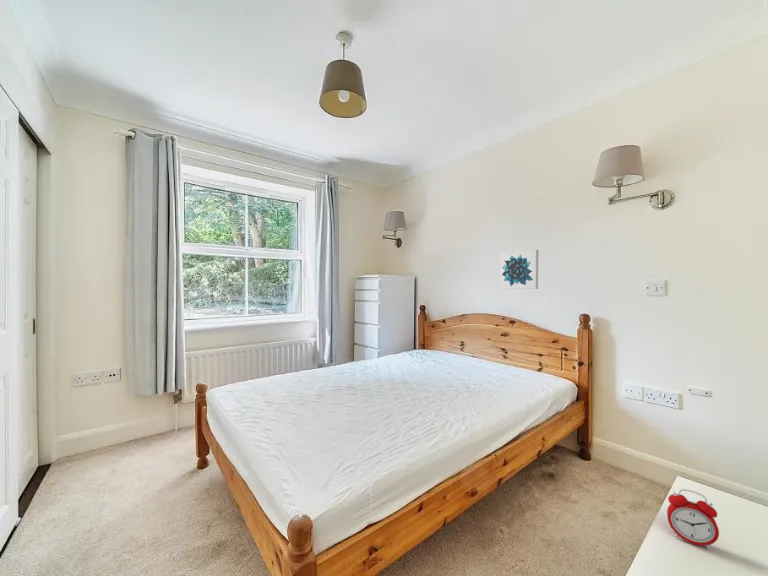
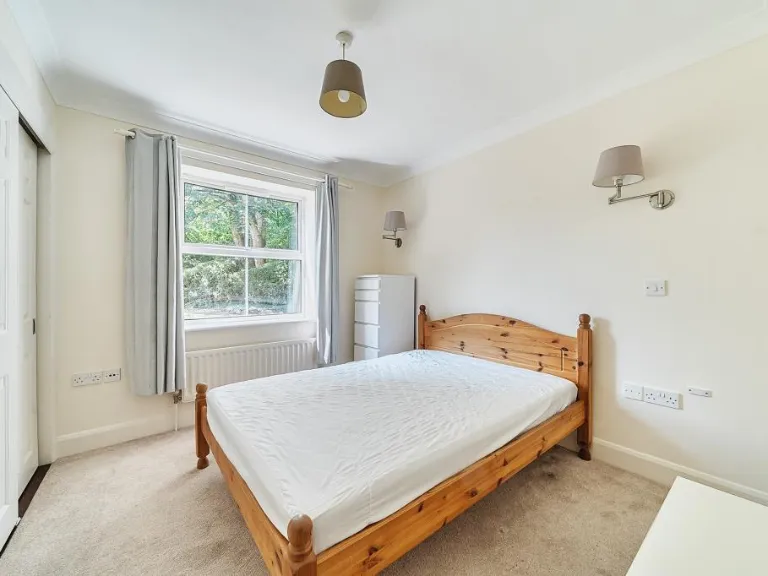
- alarm clock (691, 515)
- wall art (518, 270)
